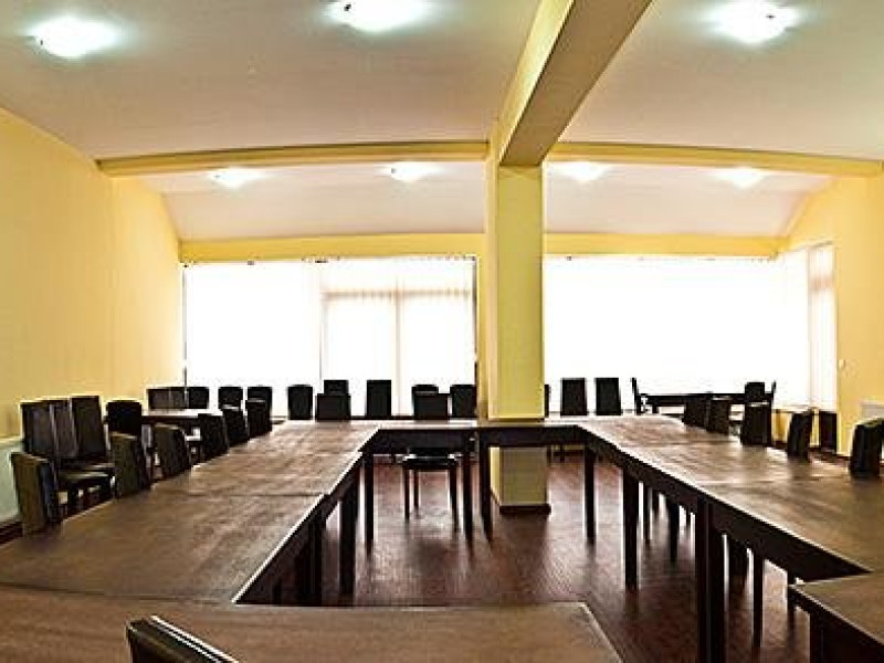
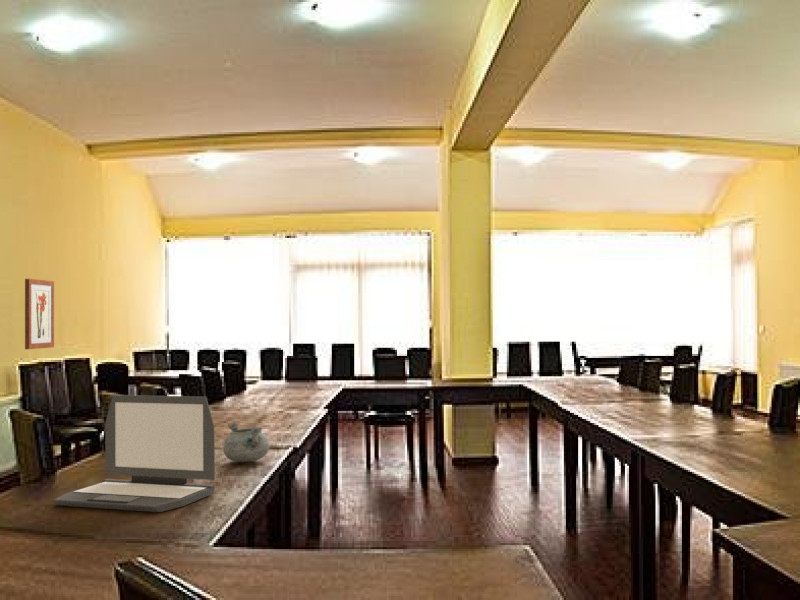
+ laptop (133, 449)
+ wall art (40, 314)
+ decorative bowl (246, 442)
